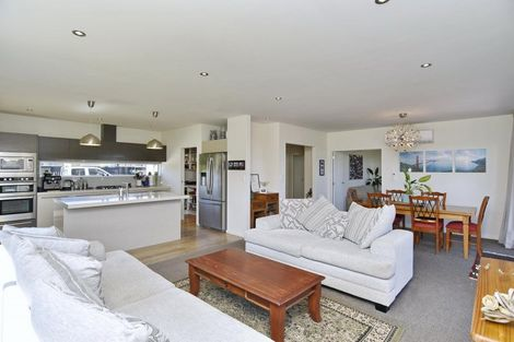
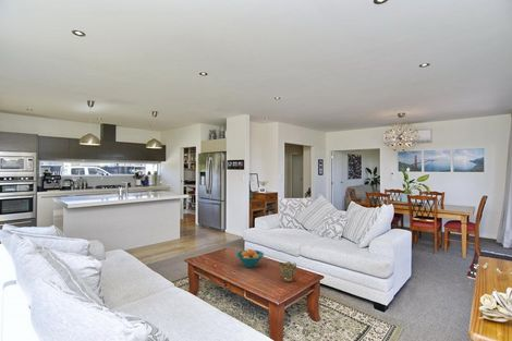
+ decorative bowl (288, 272)
+ fruit bowl (249, 256)
